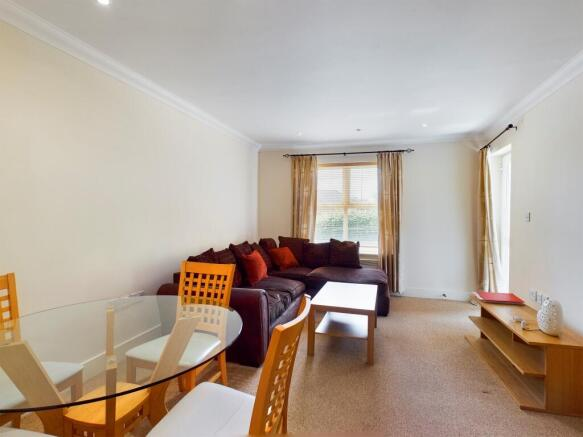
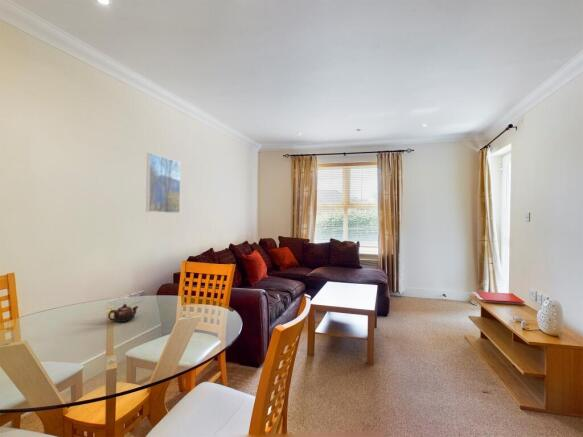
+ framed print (164, 185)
+ teapot (123, 311)
